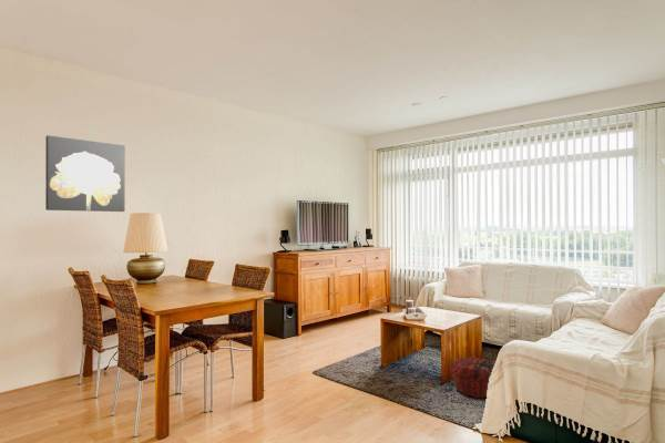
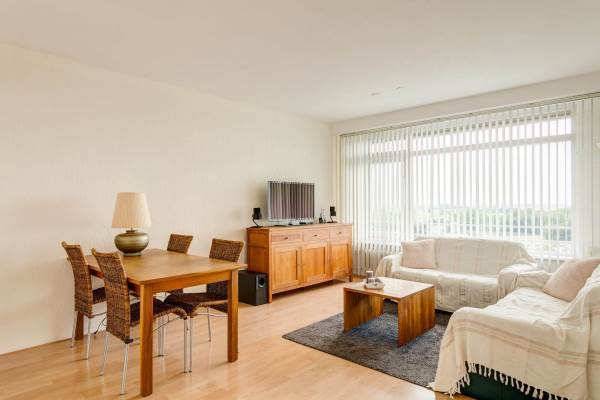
- wall art (86, 175)
- woven basket (477, 374)
